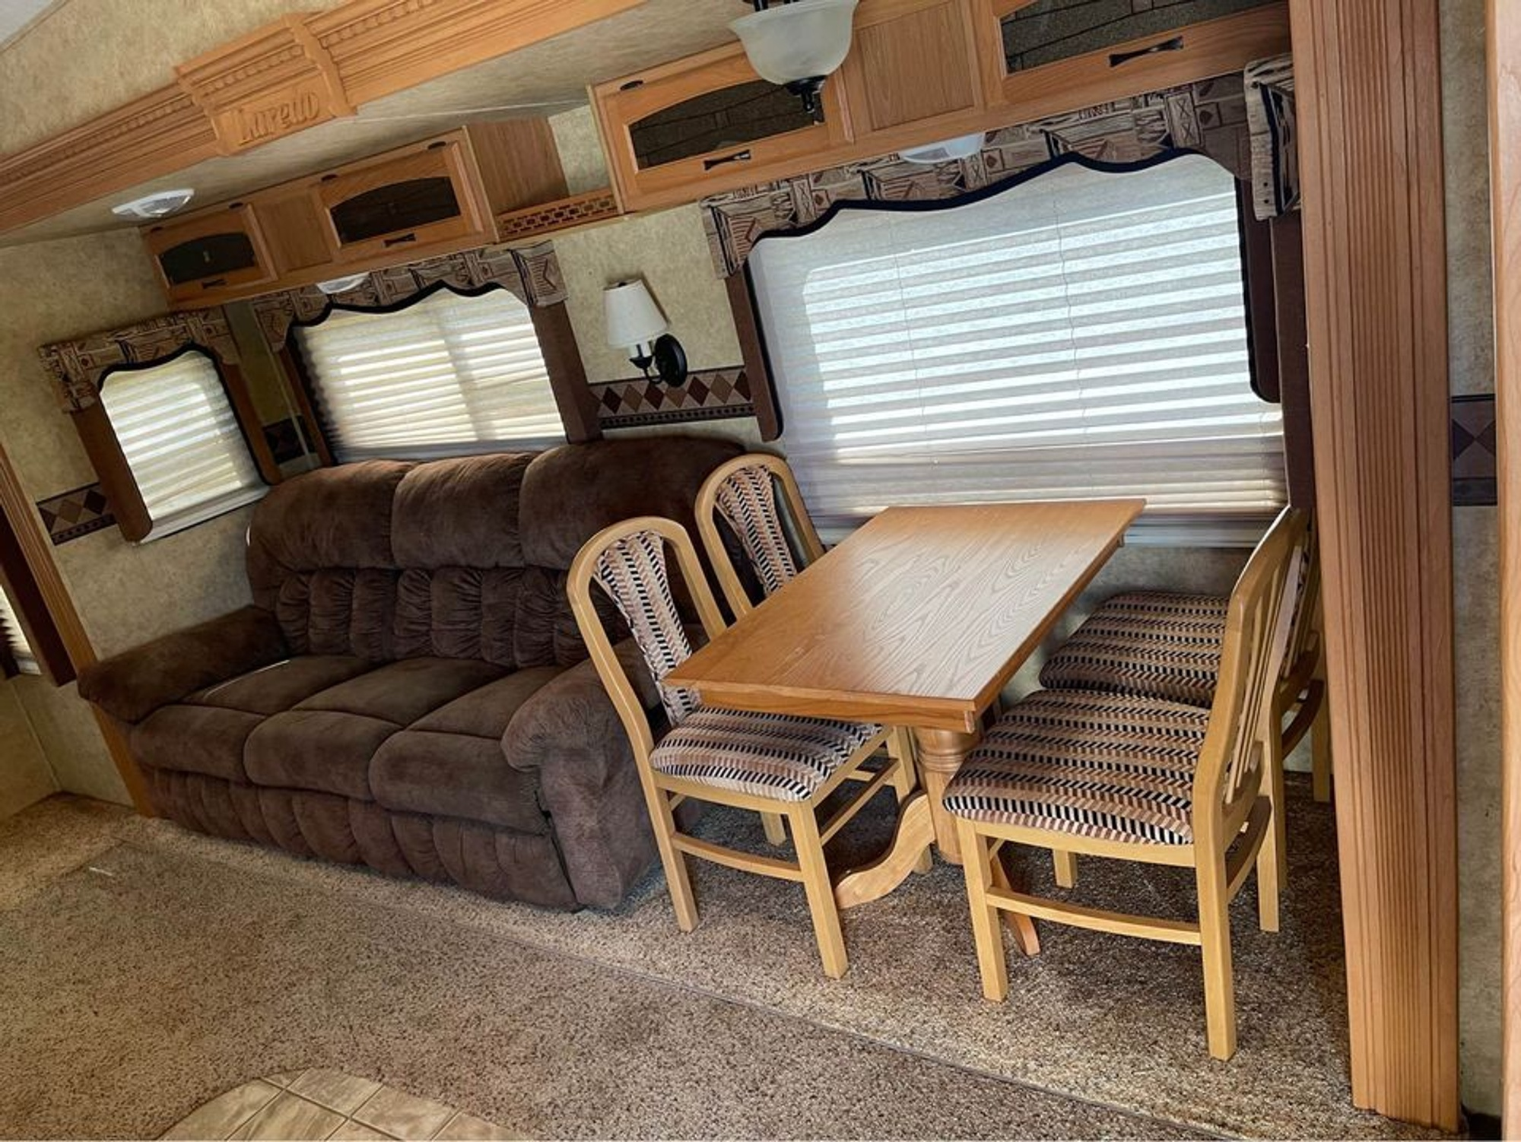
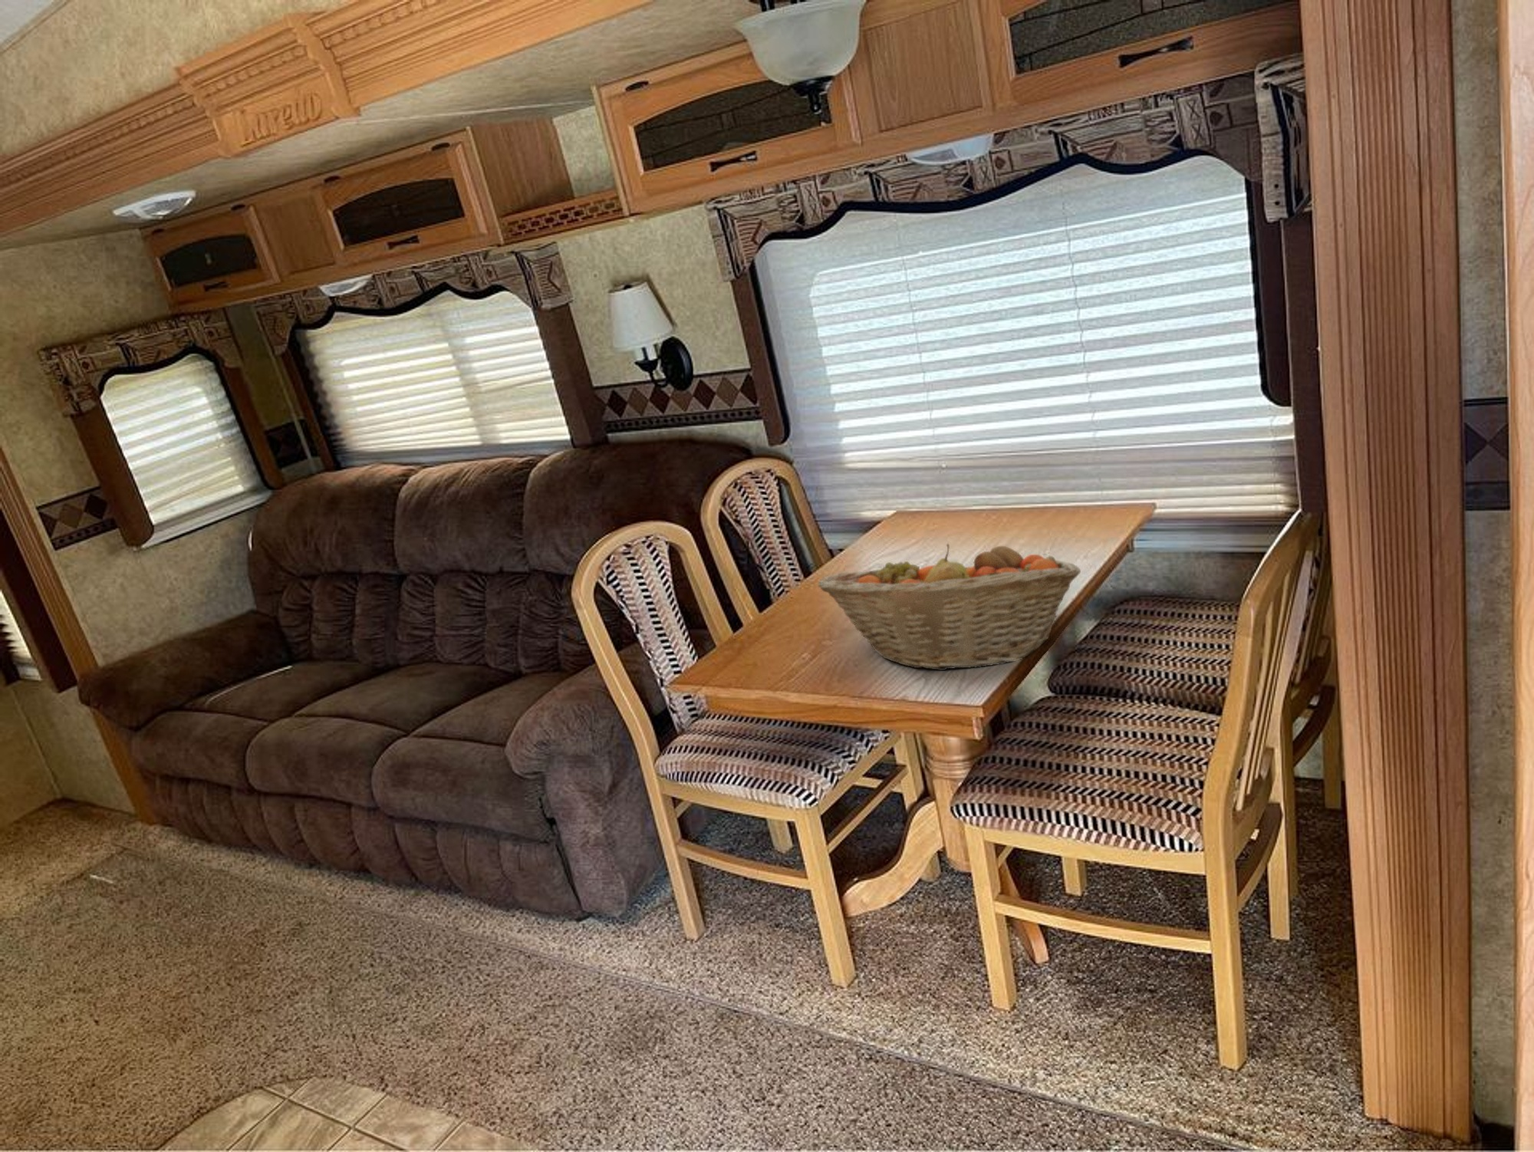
+ fruit basket (947, 594)
